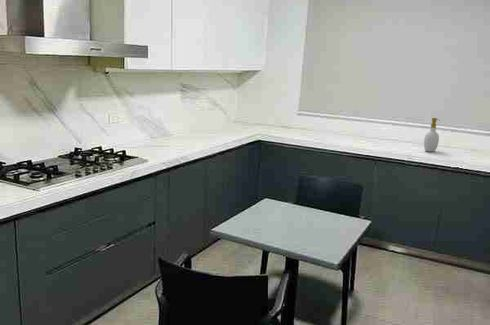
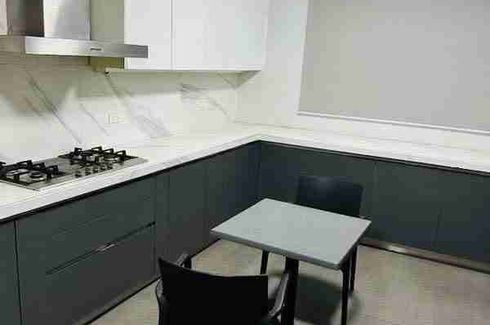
- soap bottle (432, 134)
